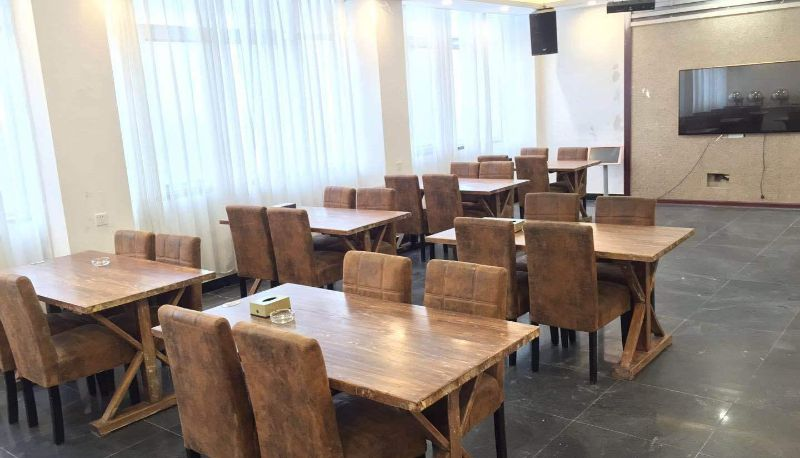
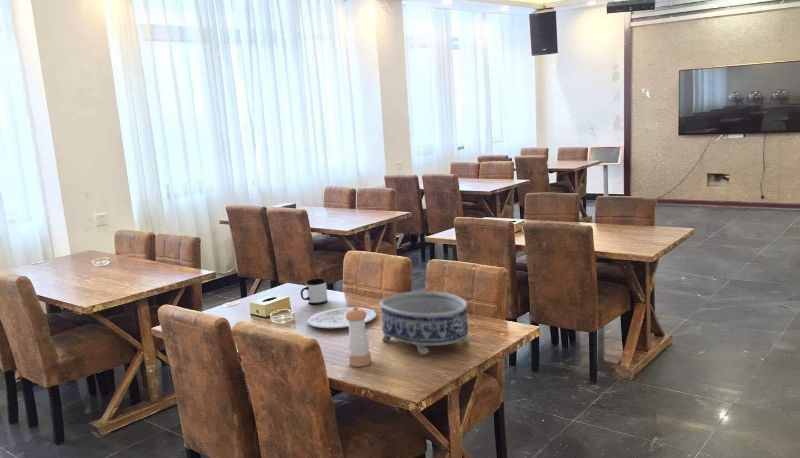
+ mug (313, 292)
+ pepper shaker (357, 335)
+ plate (342, 318)
+ decorative bowl (423, 321)
